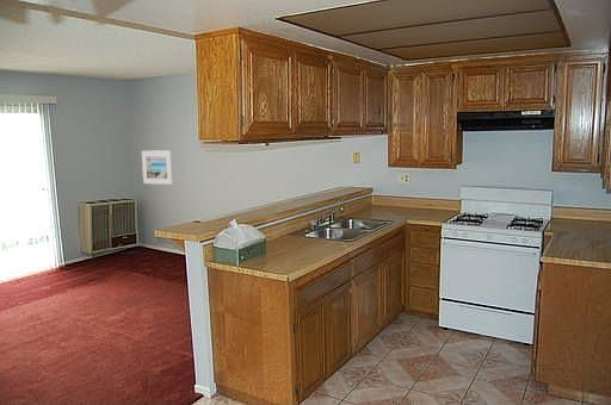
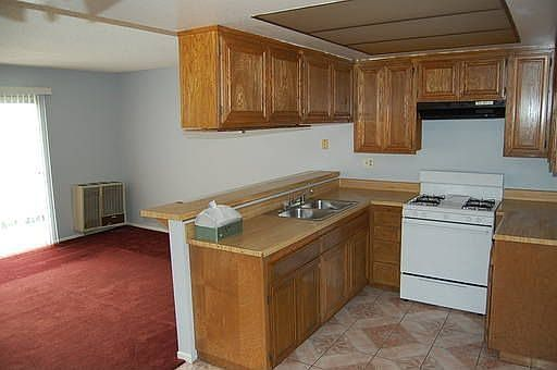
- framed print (156, 167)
